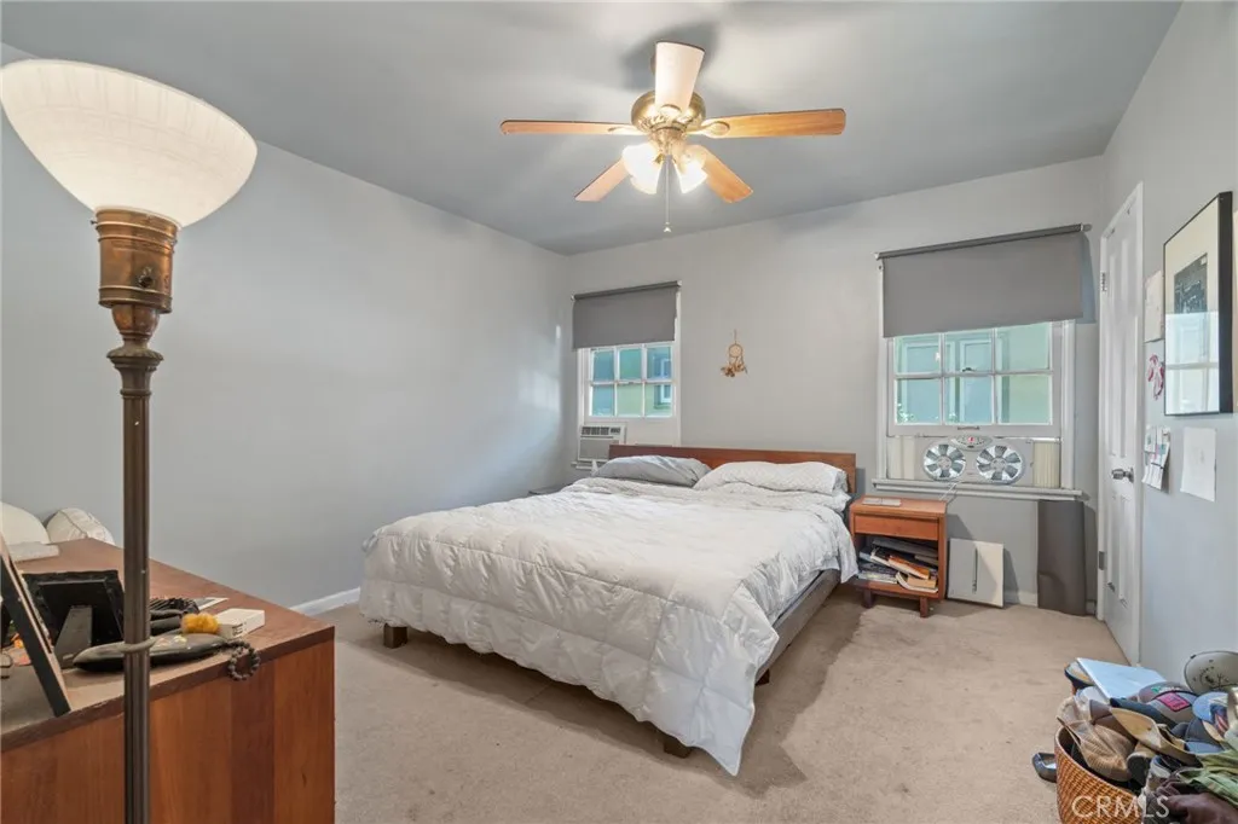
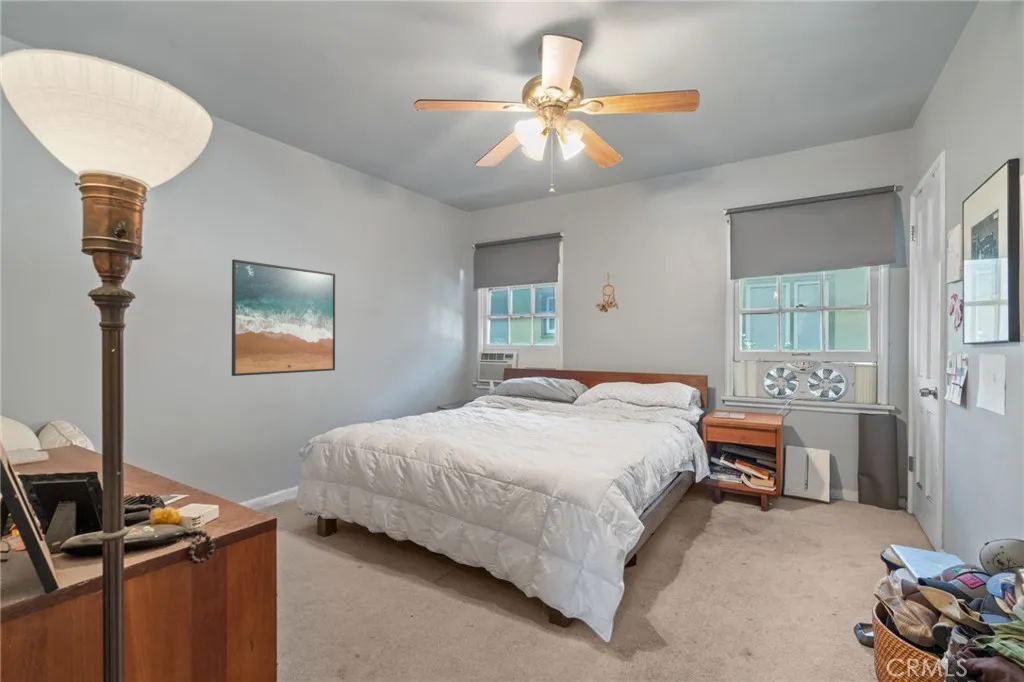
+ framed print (288, 320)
